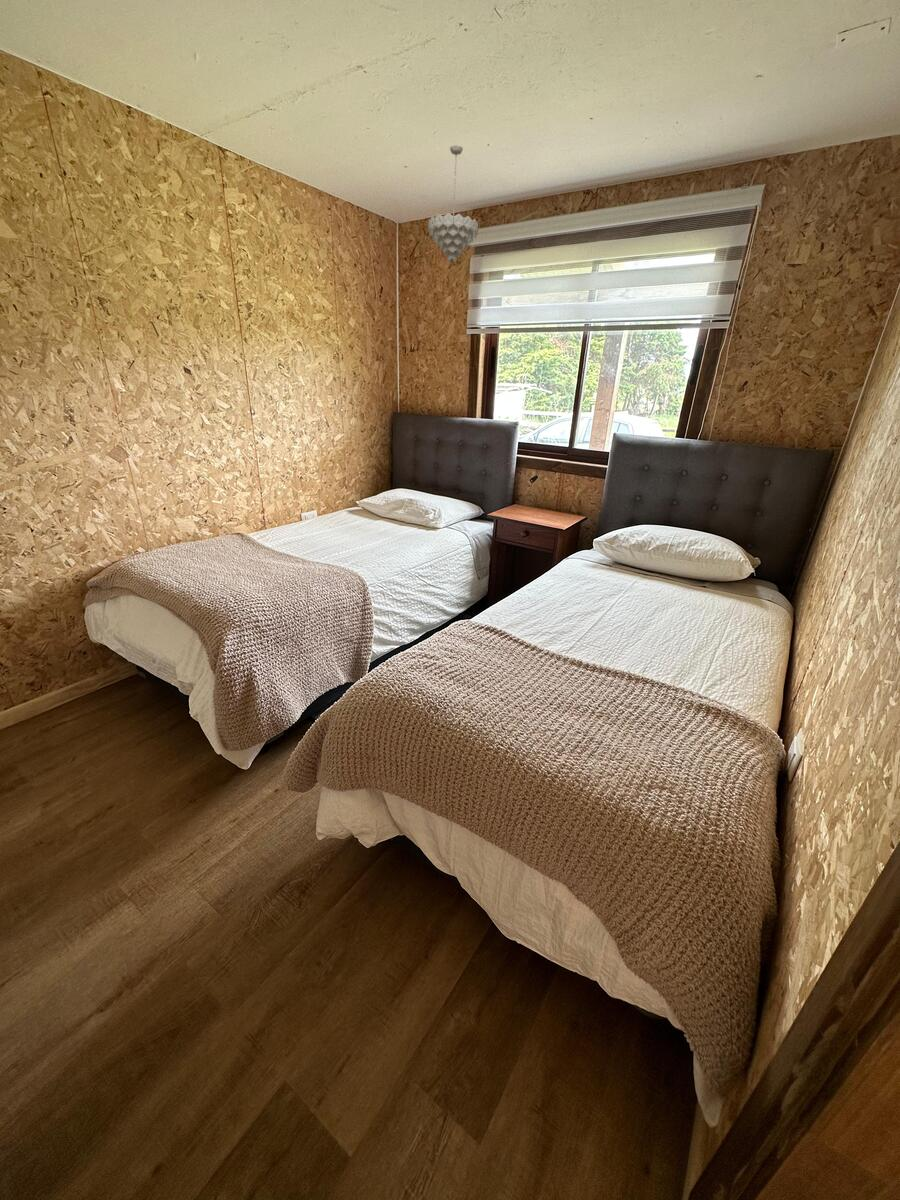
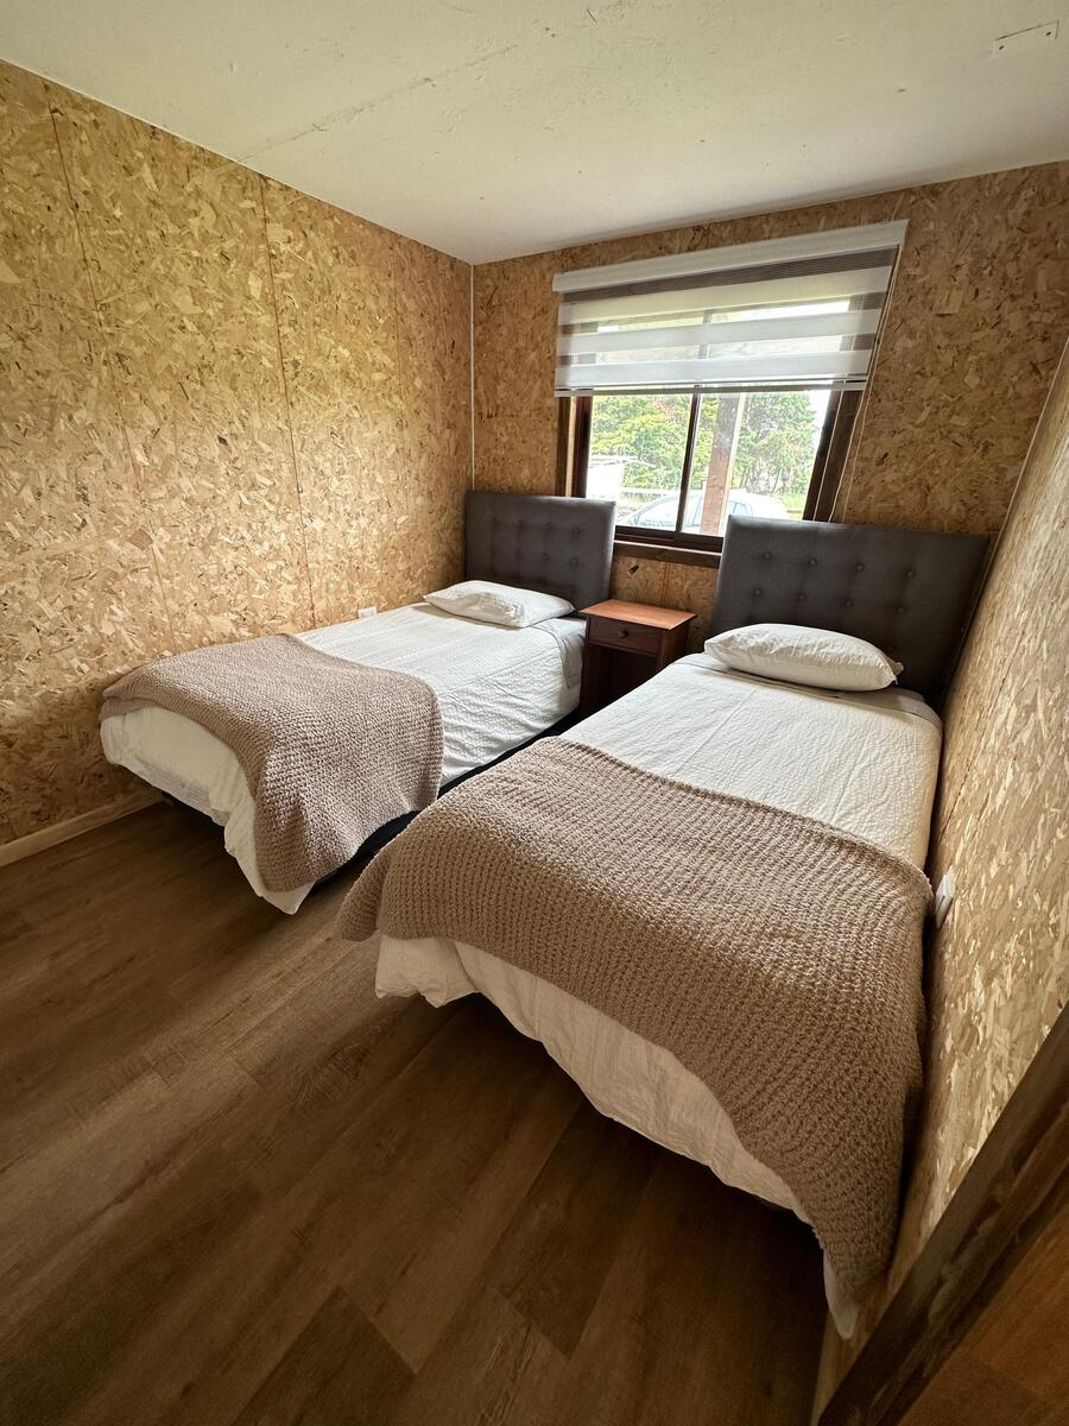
- pendant light (453, 207)
